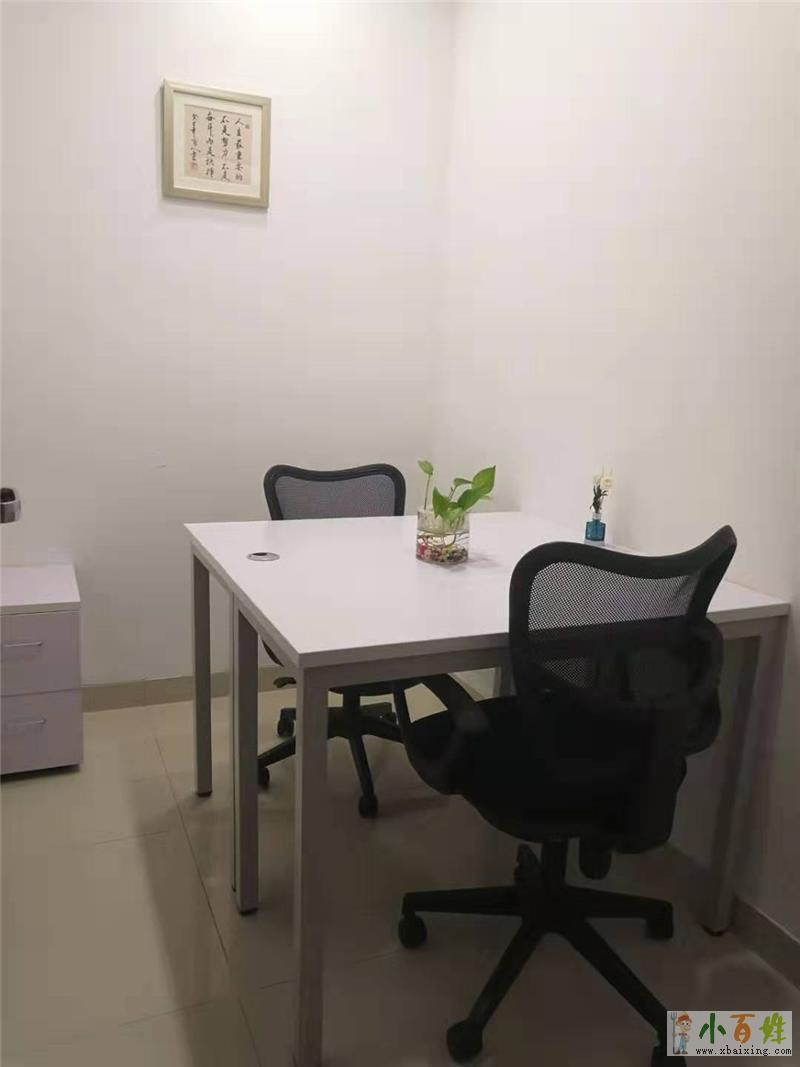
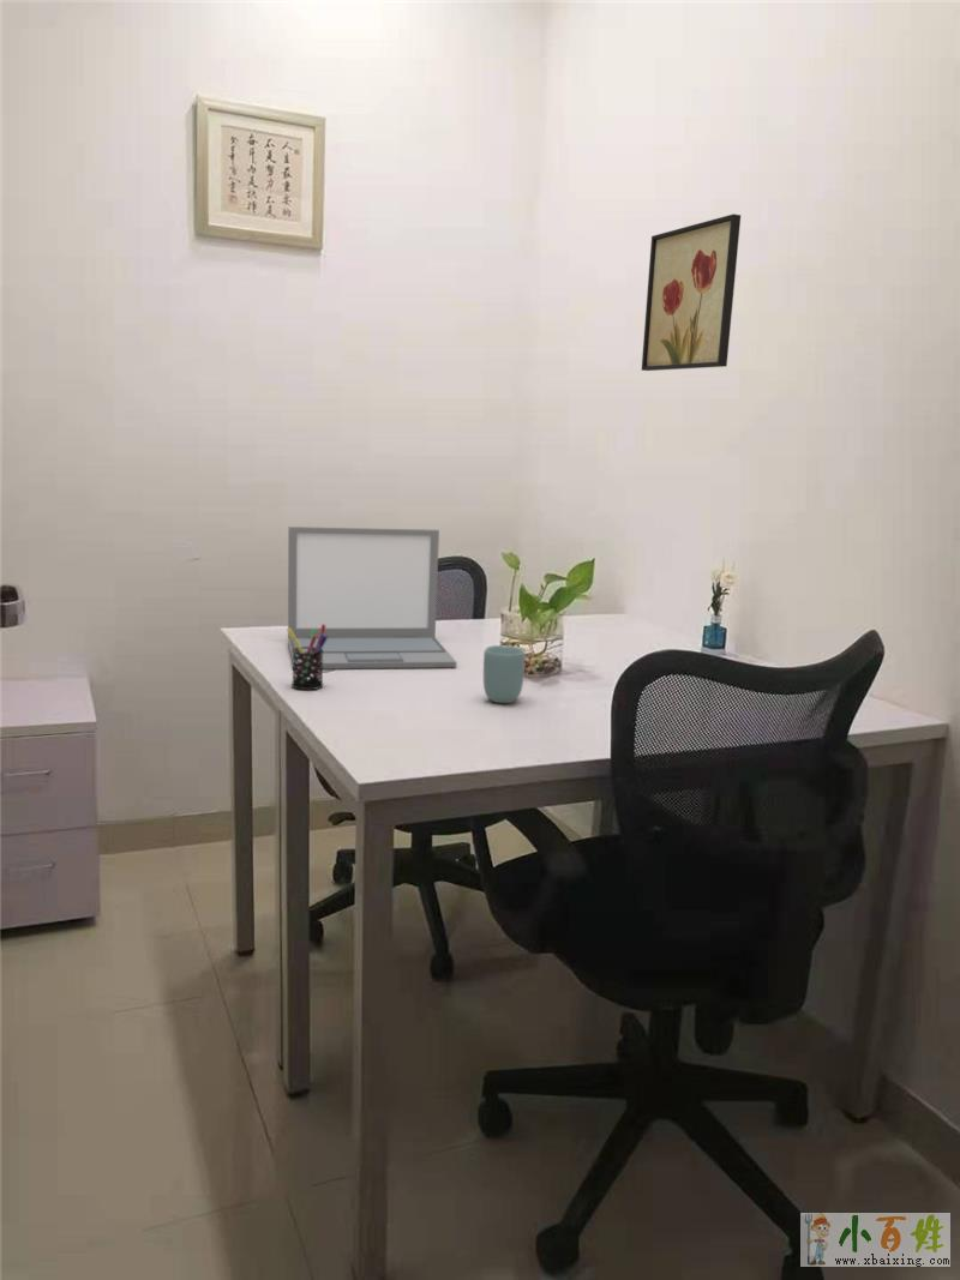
+ laptop (370, 595)
+ pen holder (310, 654)
+ wall art (689, 298)
+ cup (503, 674)
